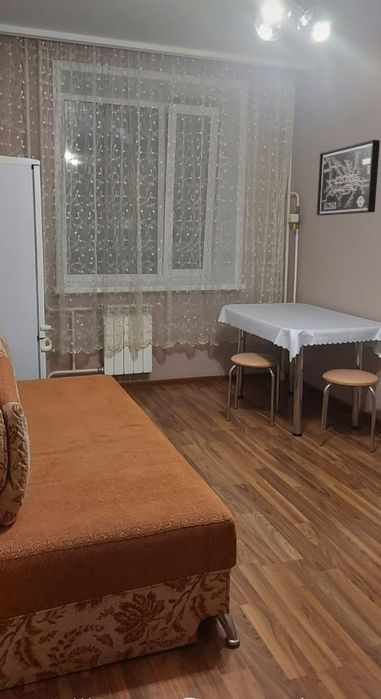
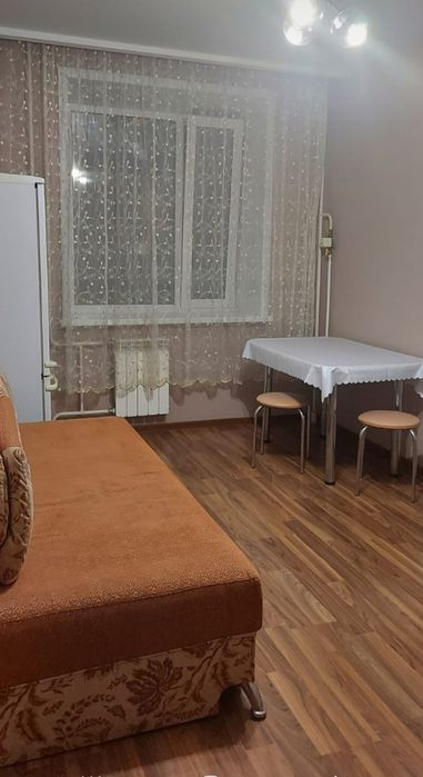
- wall art (345, 180)
